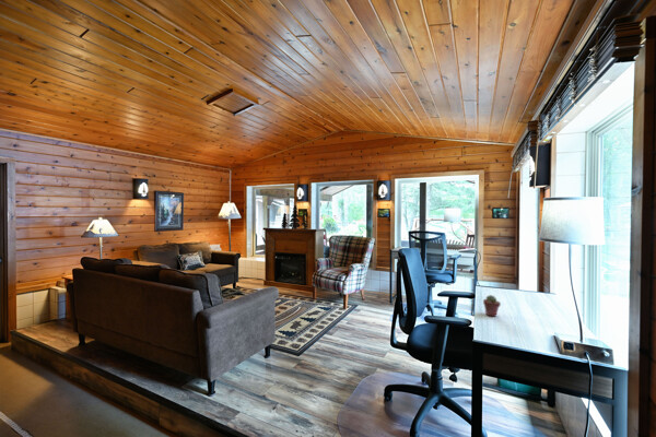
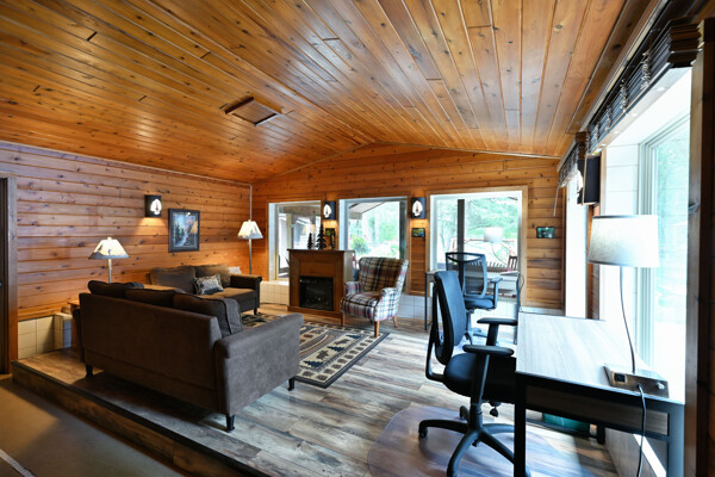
- potted succulent (491, 305)
